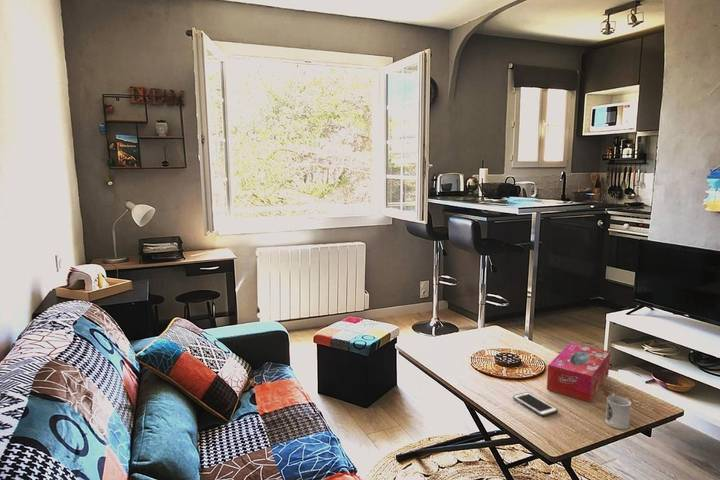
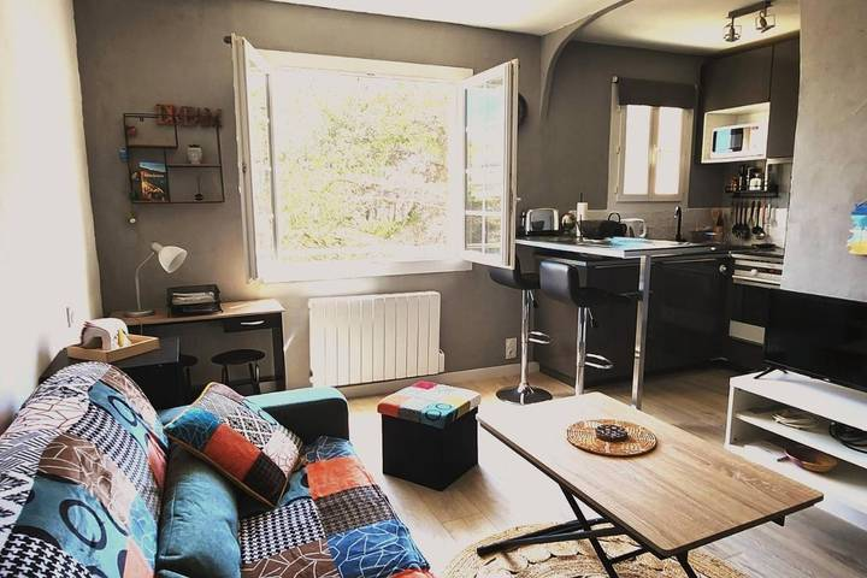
- tissue box (579, 369)
- cell phone (534, 403)
- cup (616, 409)
